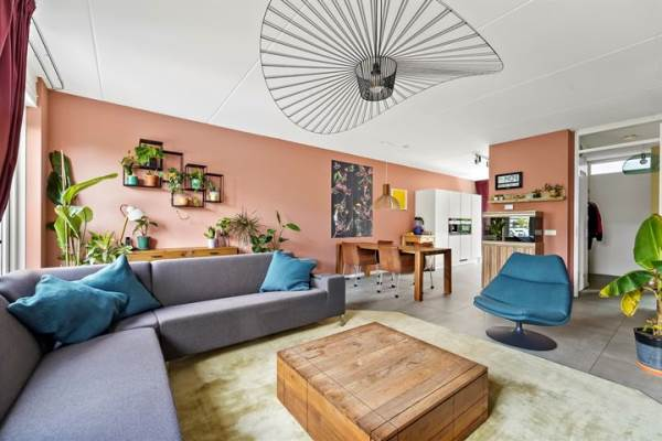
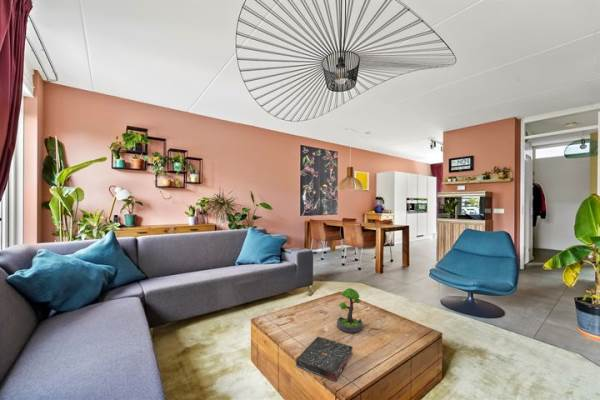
+ book (325, 355)
+ plant (349, 307)
